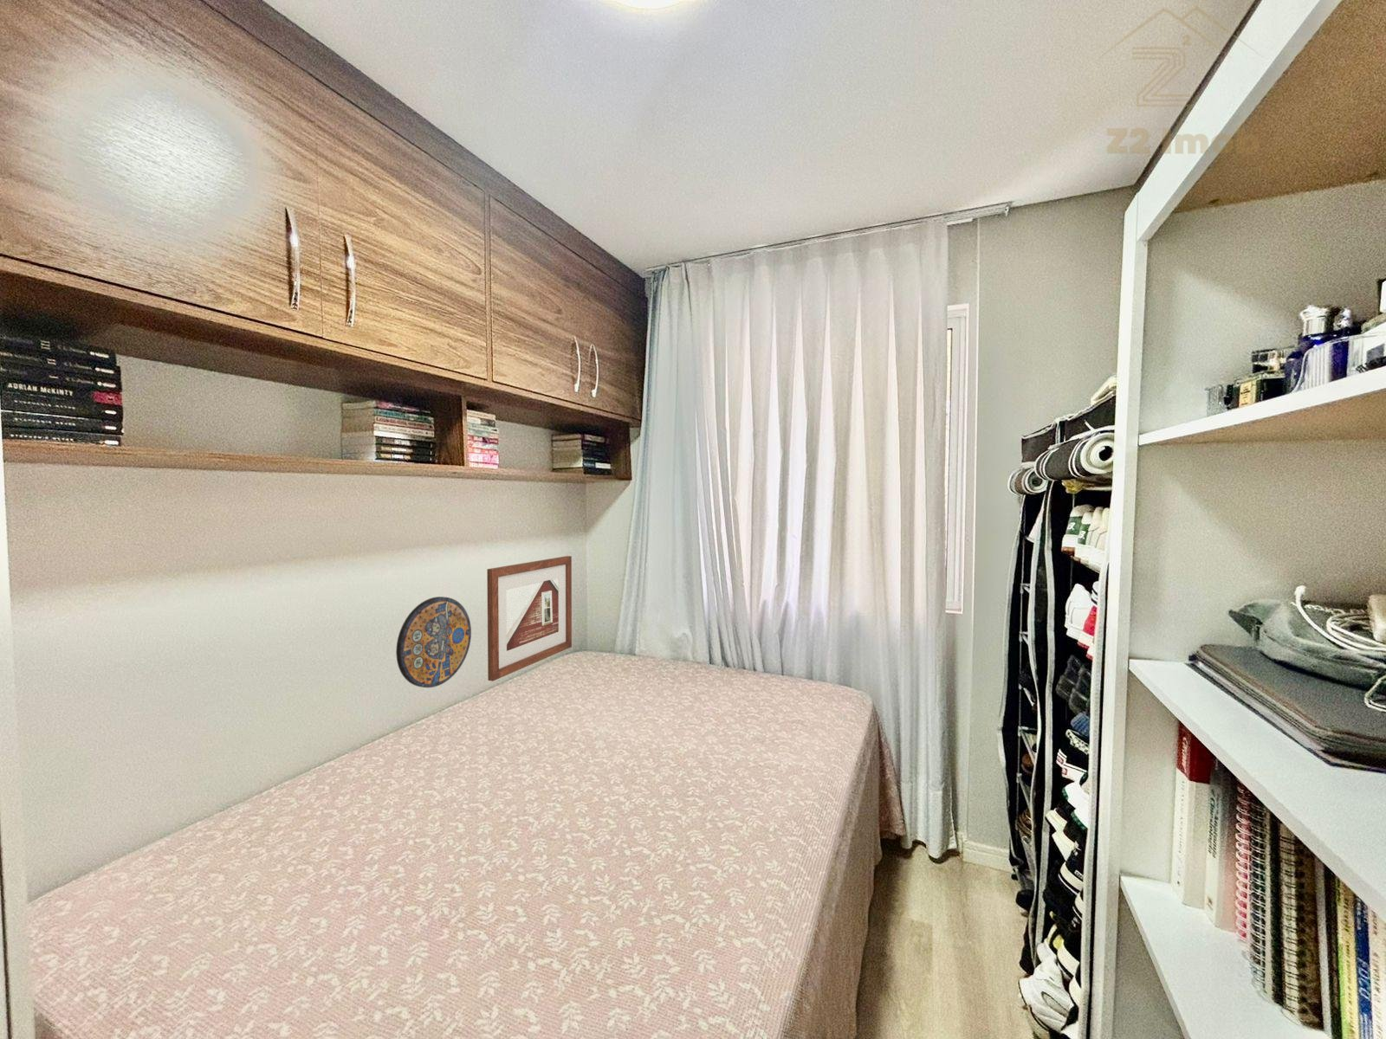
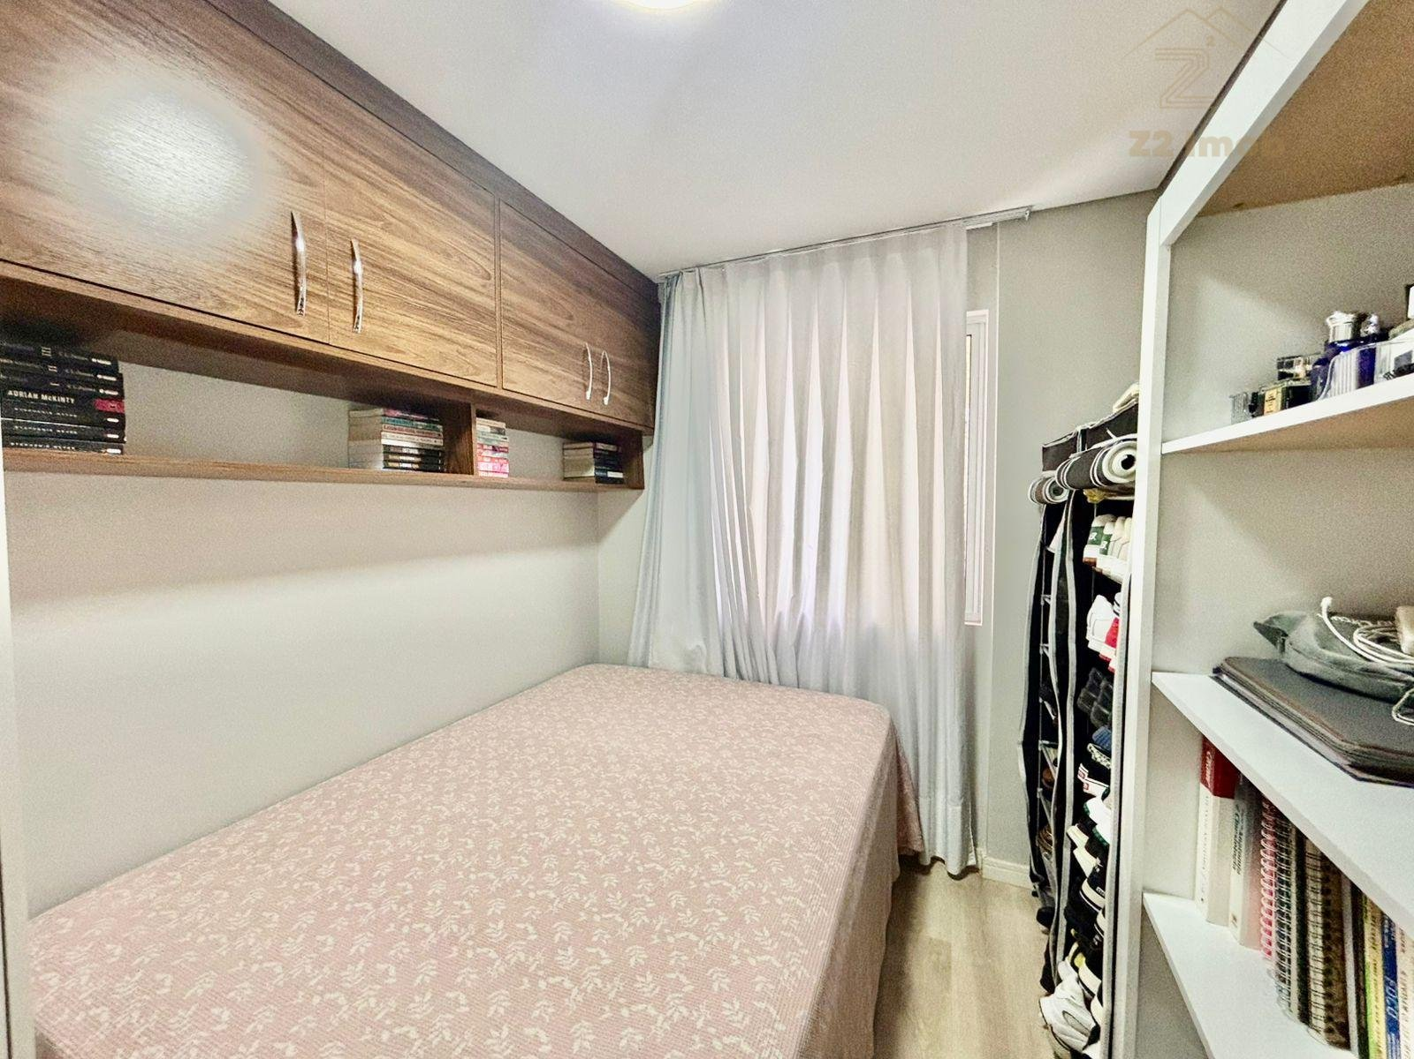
- picture frame (534, 612)
- manhole cover (435, 641)
